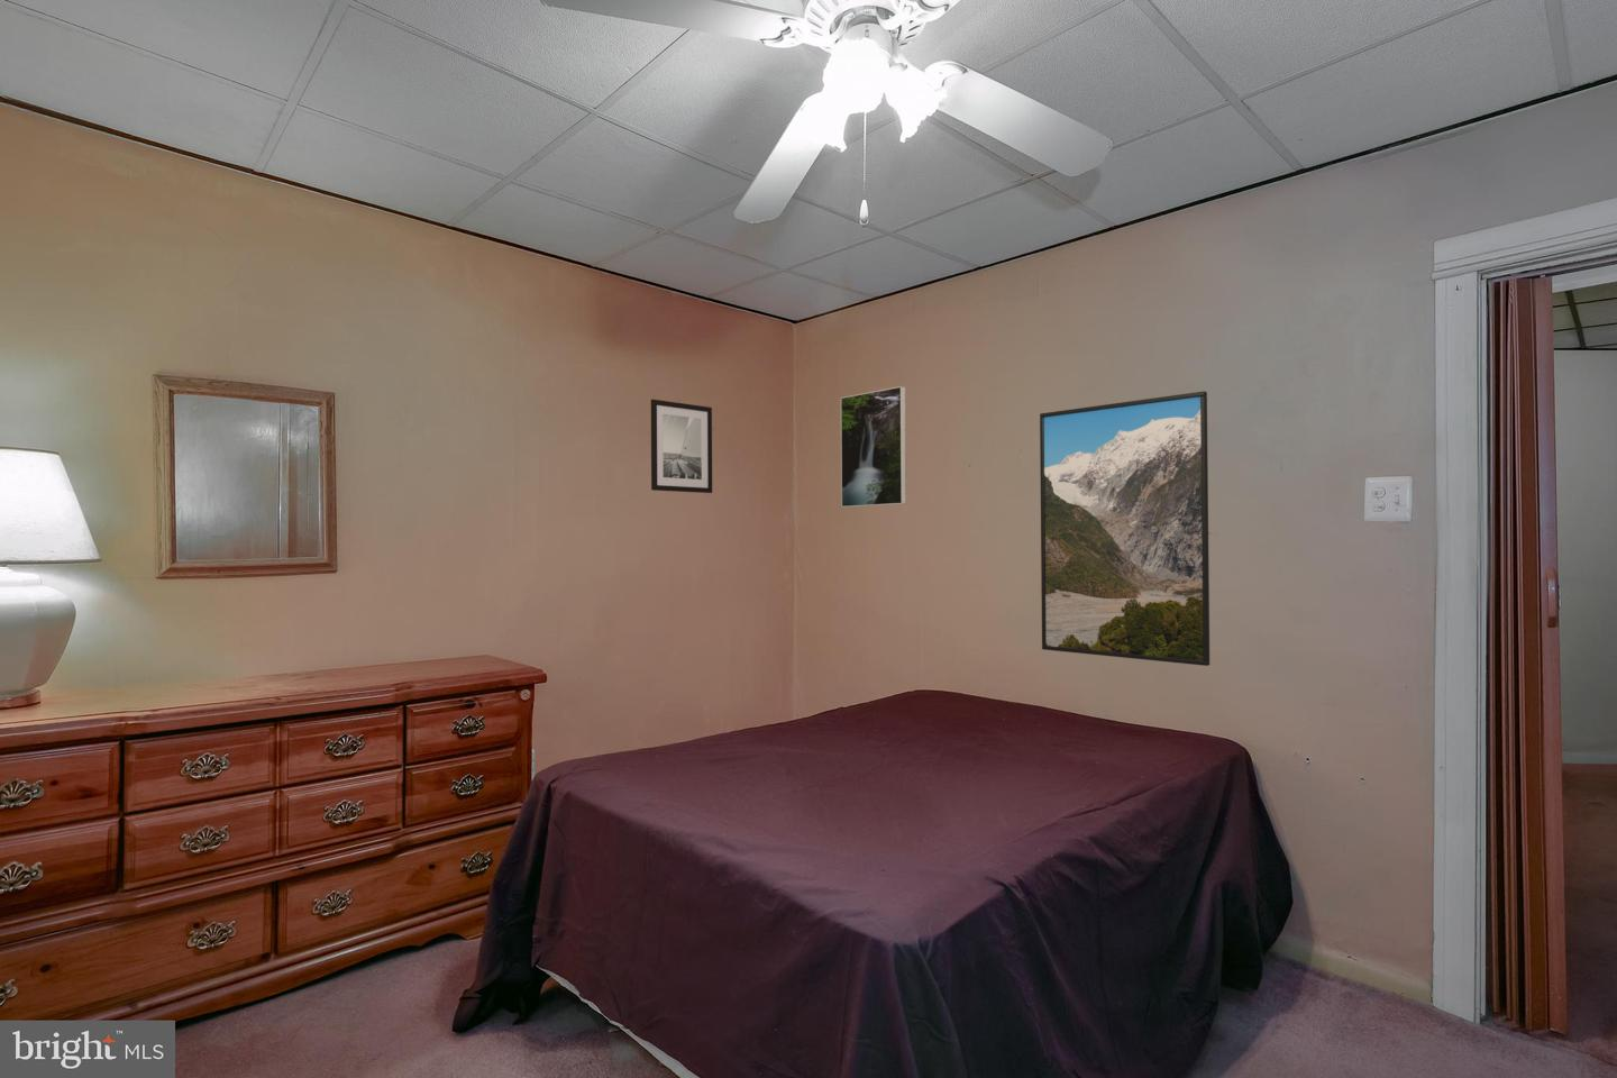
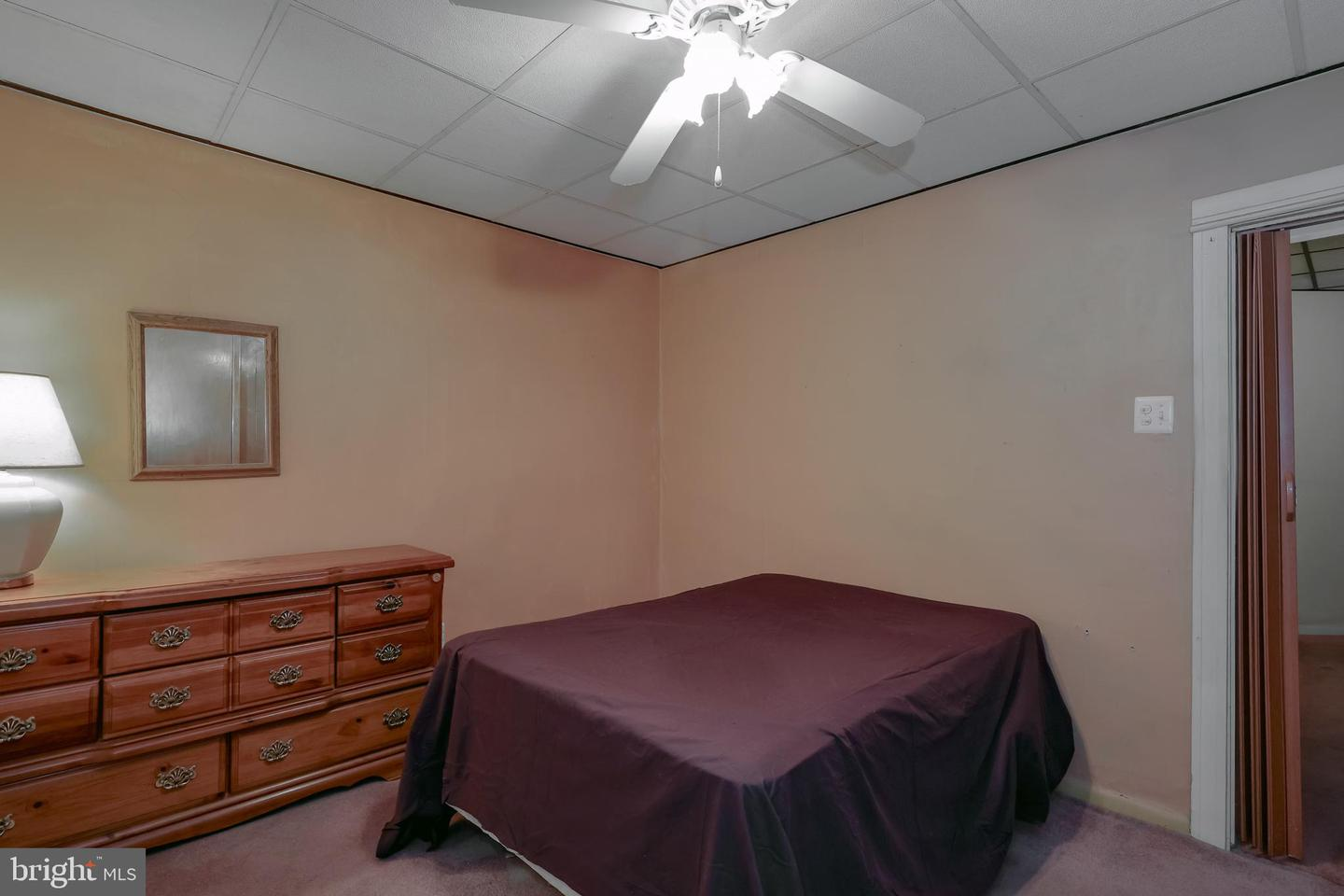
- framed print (871, 448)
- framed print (1119, 531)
- wall art (682, 446)
